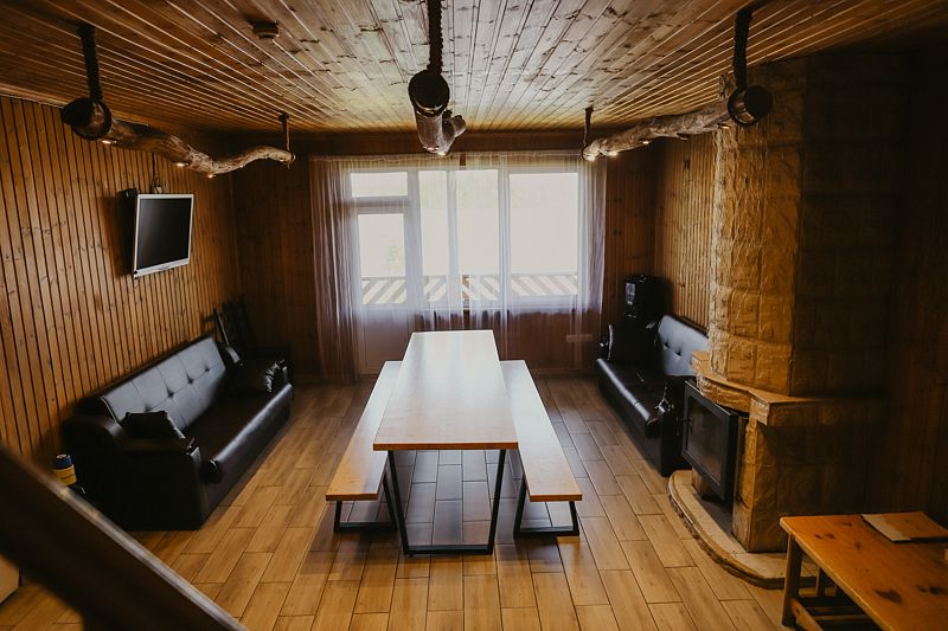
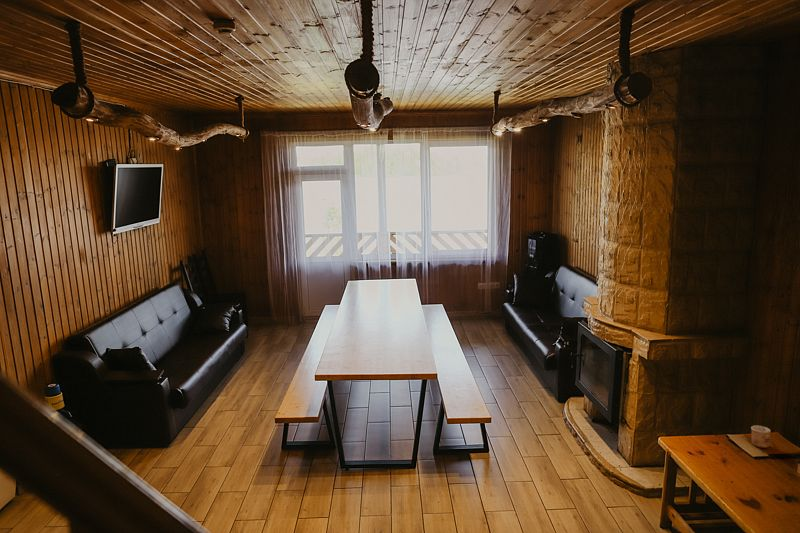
+ cup (760, 436)
